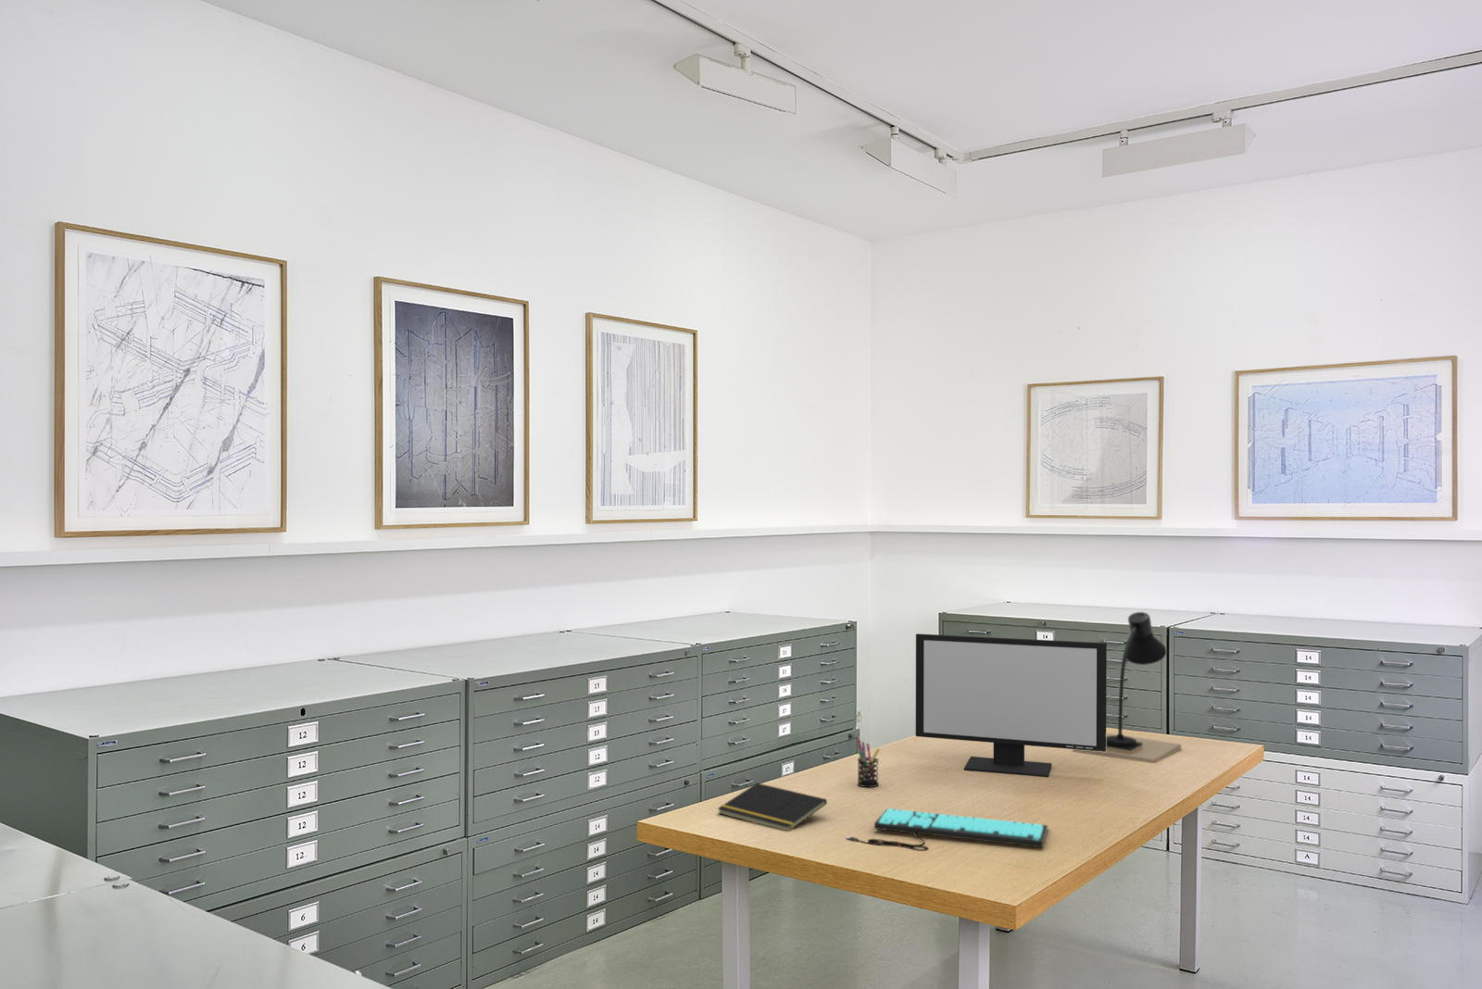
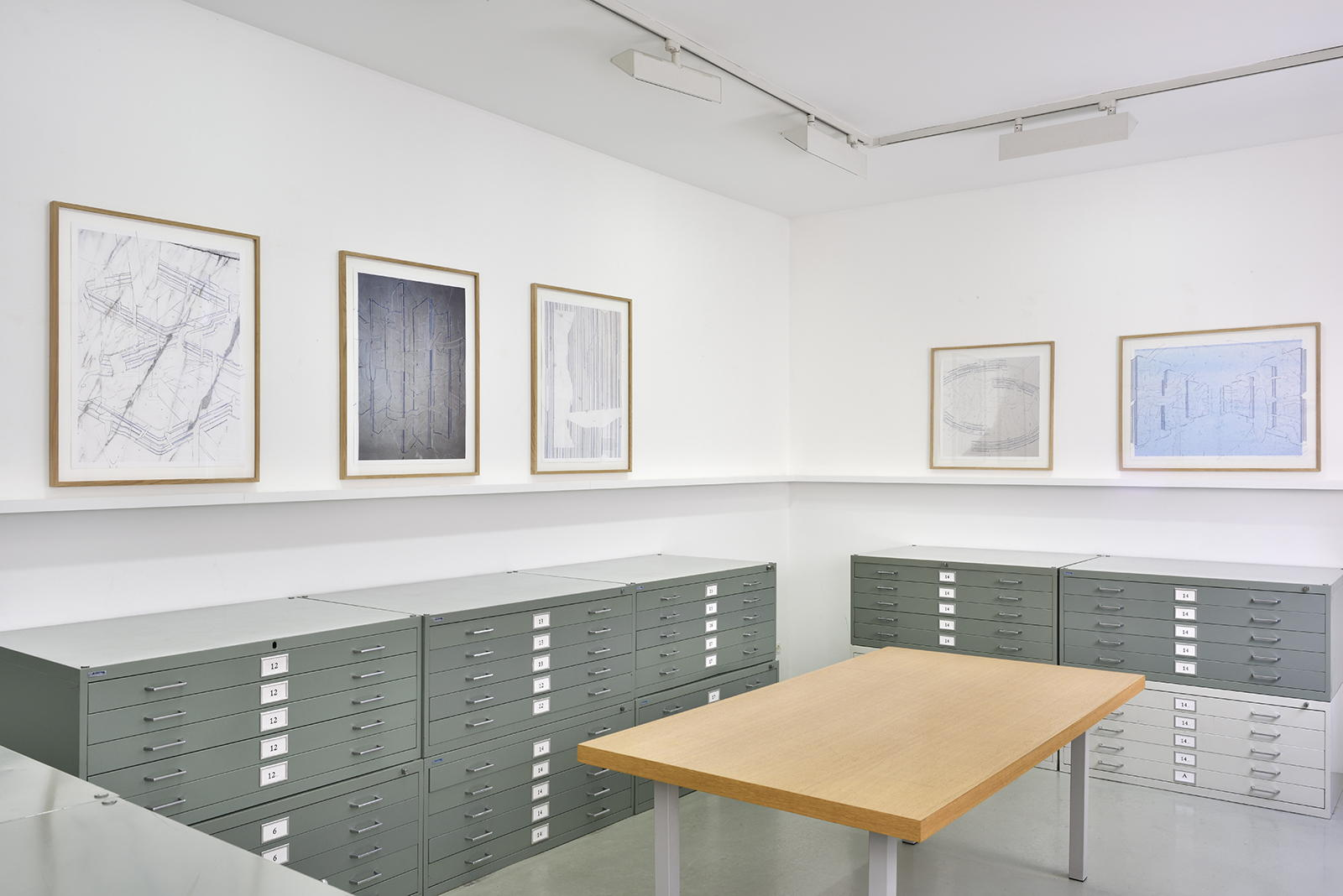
- computer monitor (1007, 703)
- desk lamp (1123, 678)
- notepad (771, 806)
- computer keyboard (948, 829)
- pen holder (865, 763)
